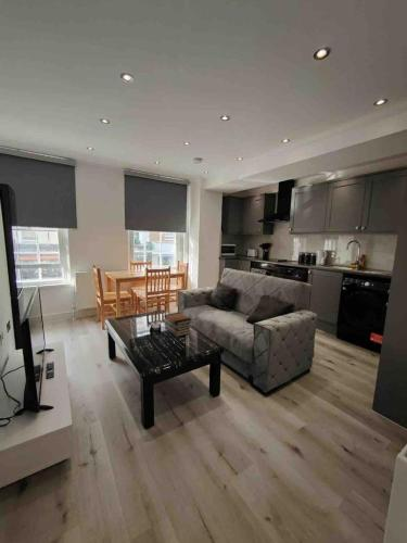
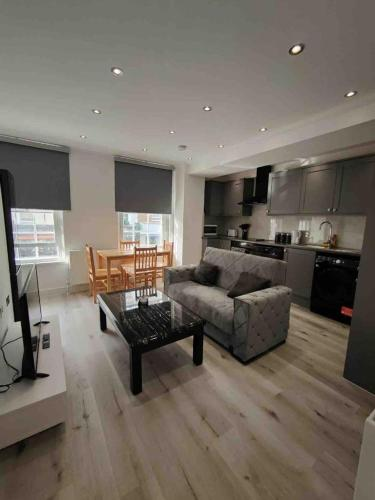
- book stack (177, 324)
